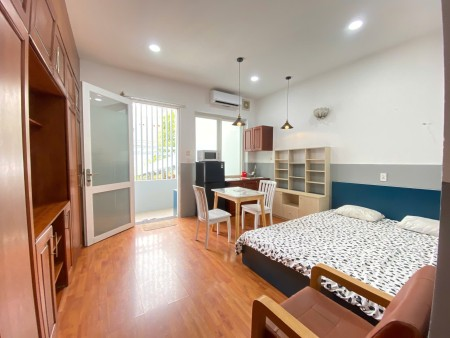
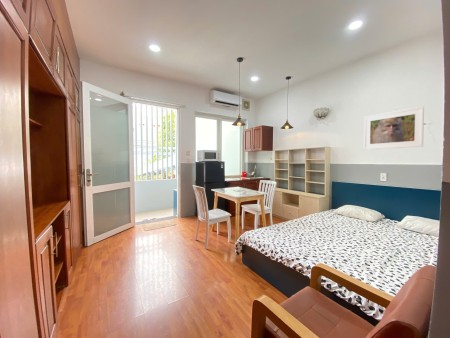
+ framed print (390, 130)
